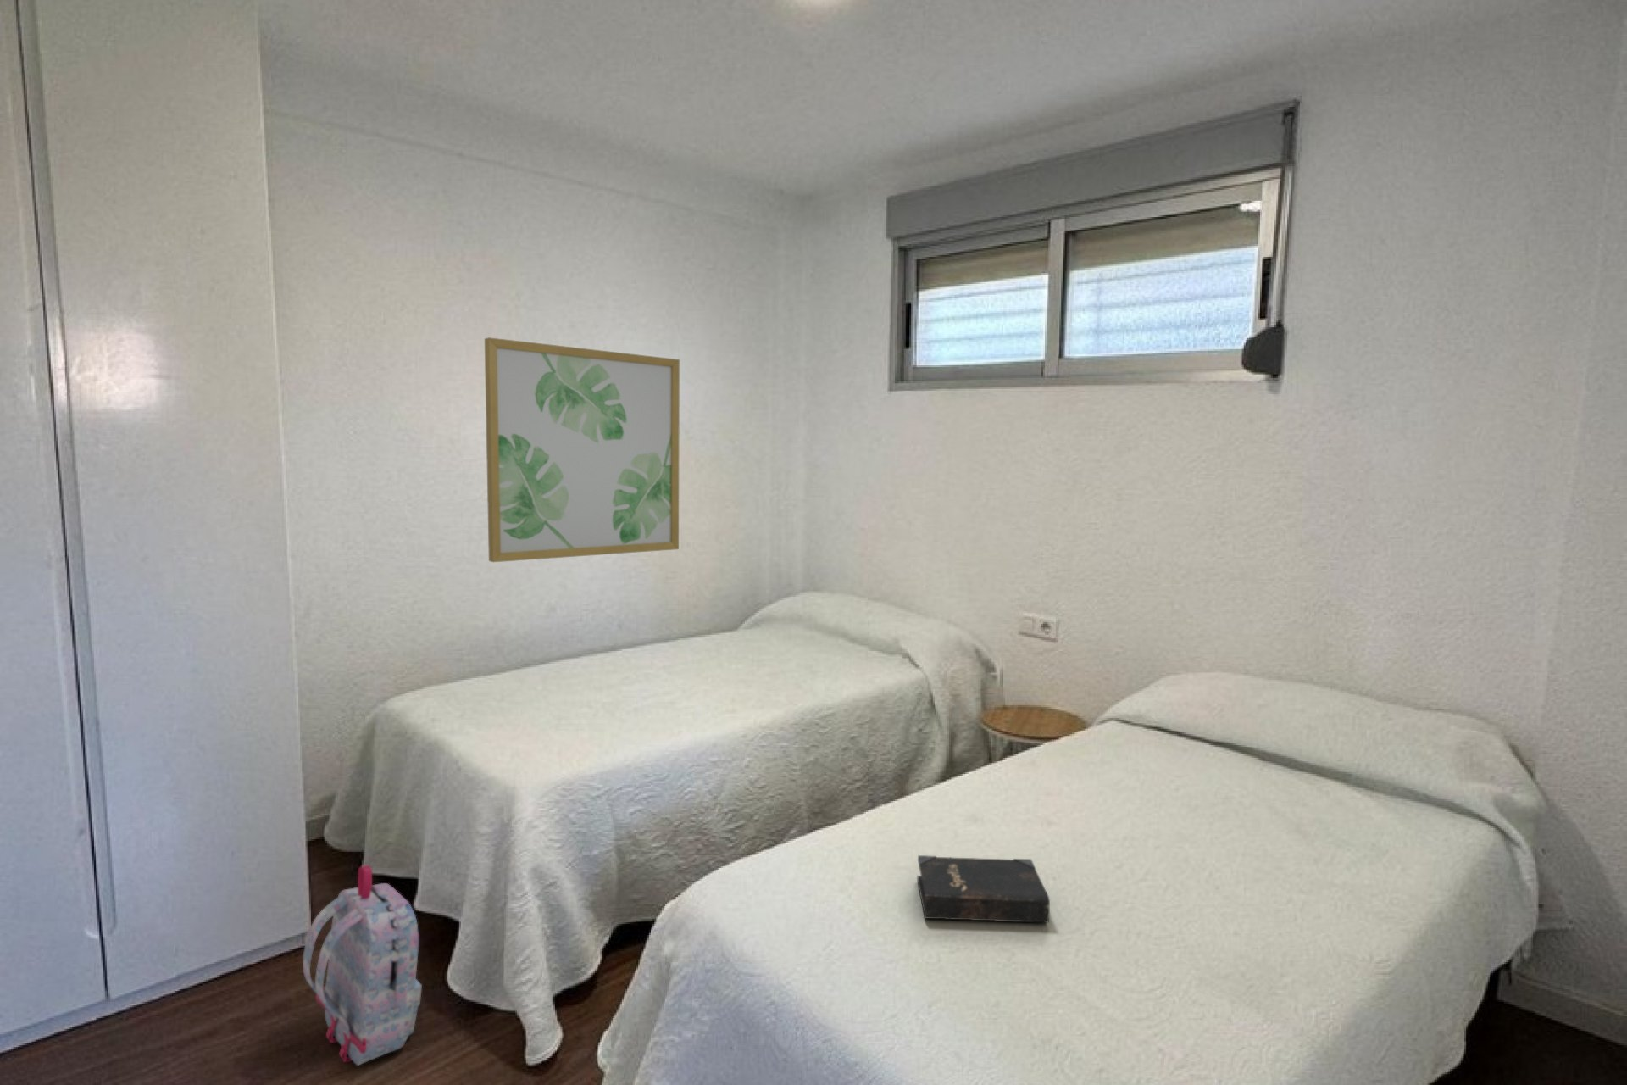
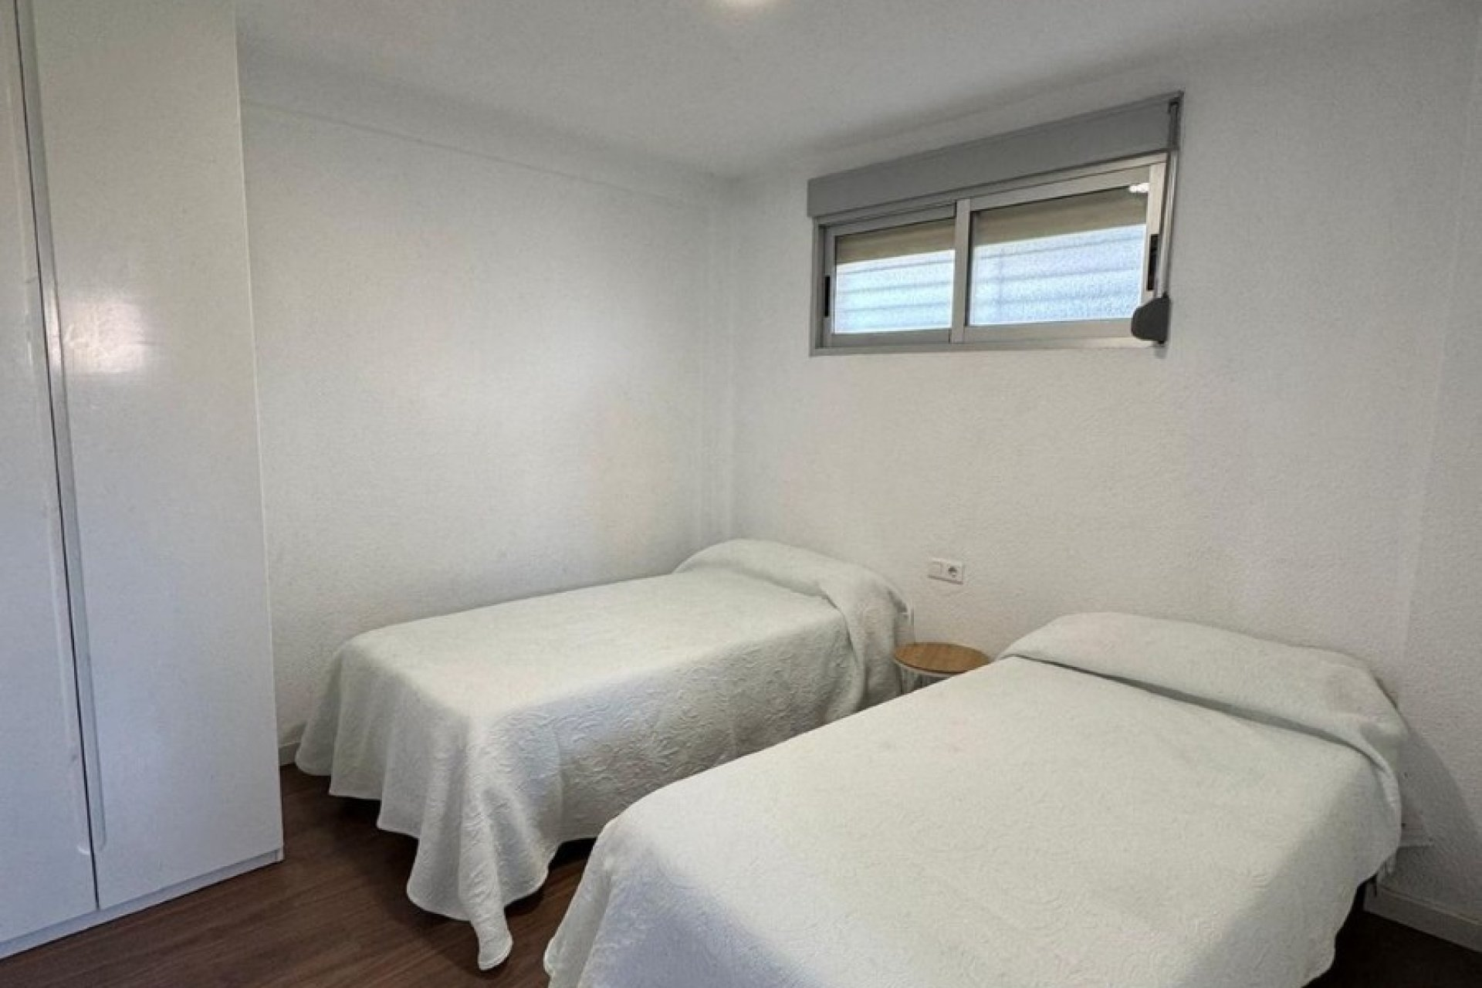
- hardback book (979, 889)
- wall art (590, 453)
- backpack (360, 954)
